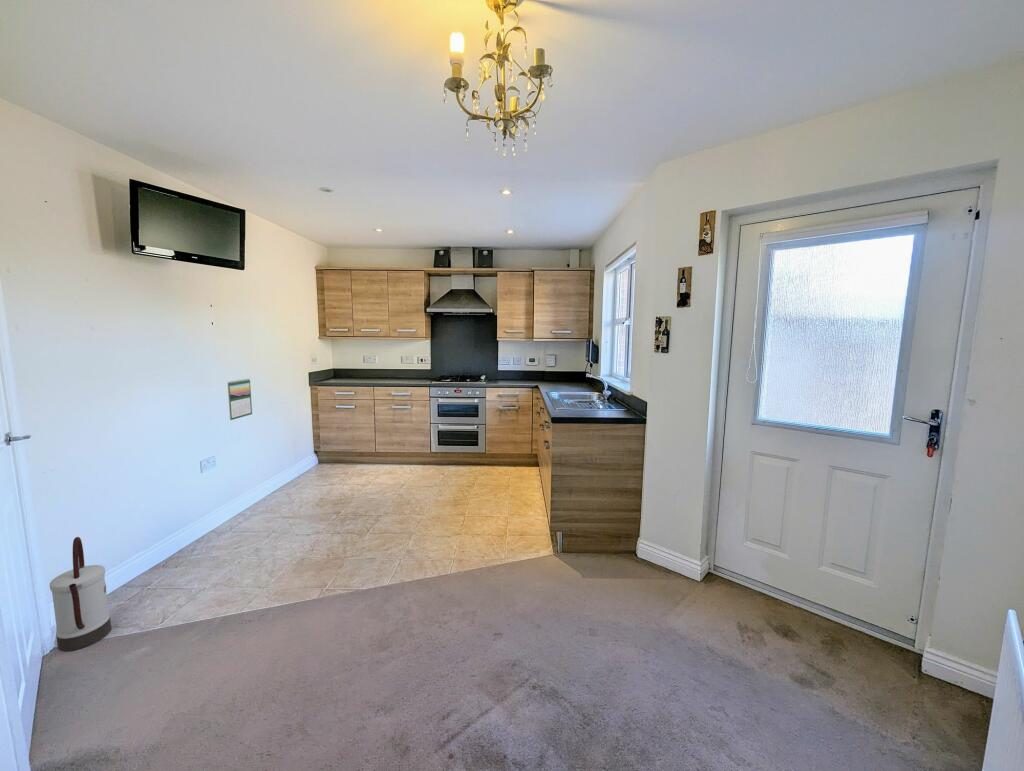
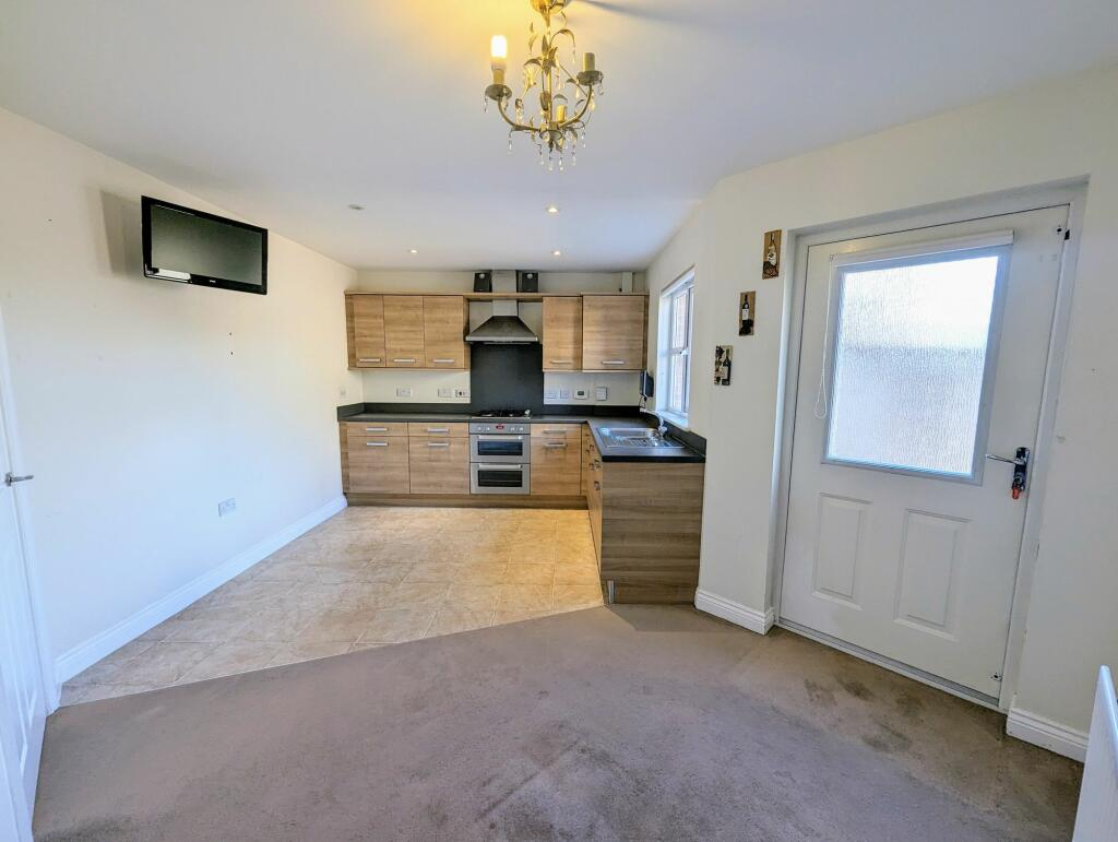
- watering can (79, 592)
- calendar (240, 398)
